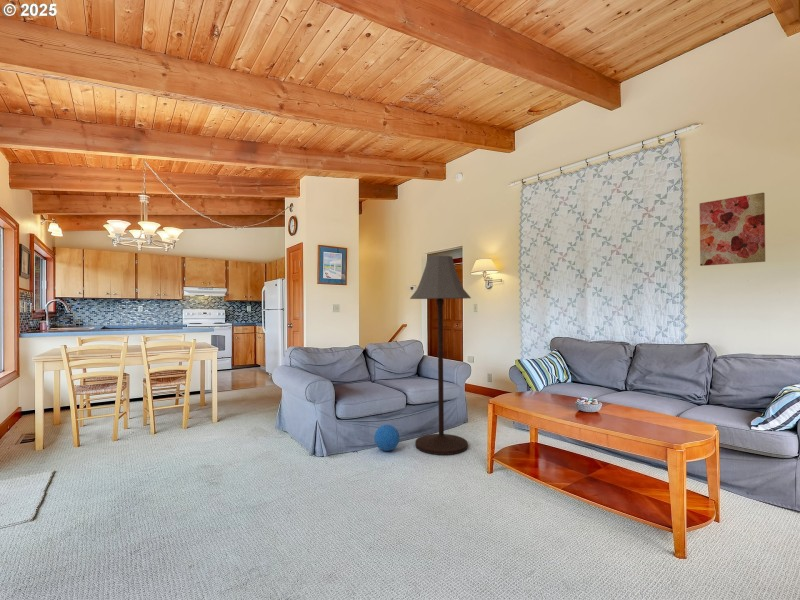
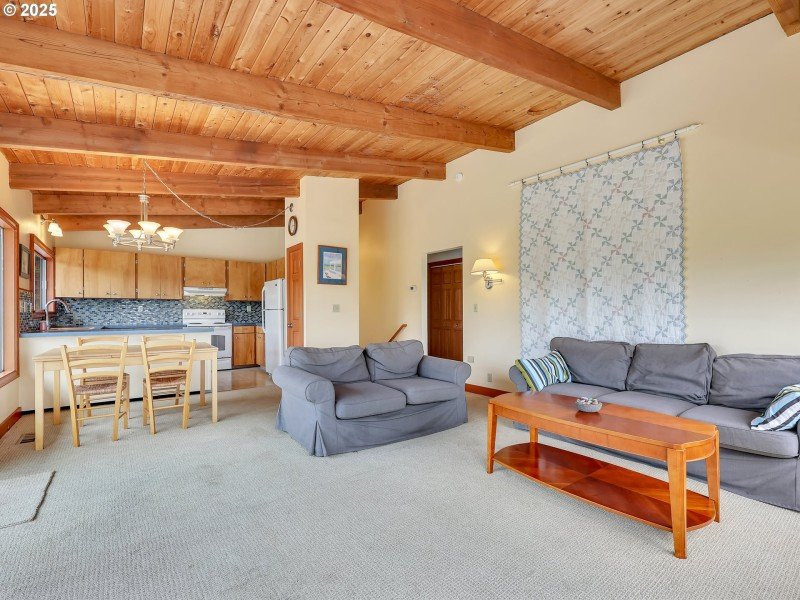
- wall art (730, 231)
- floor lamp (440, 351)
- decorative ball (386, 437)
